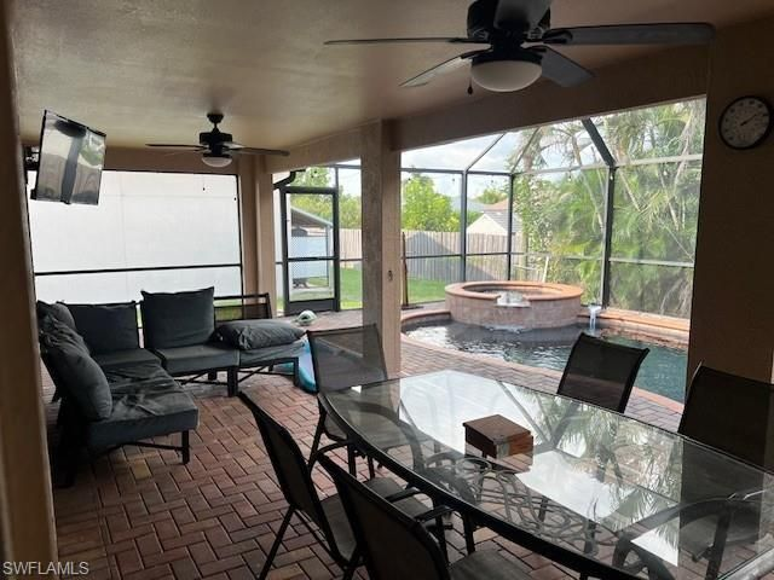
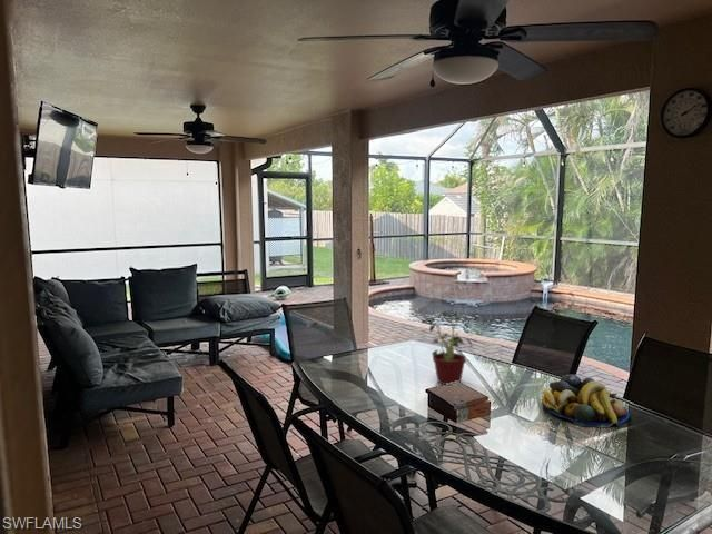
+ fruit bowl (585, 395)
+ potted plant (444, 345)
